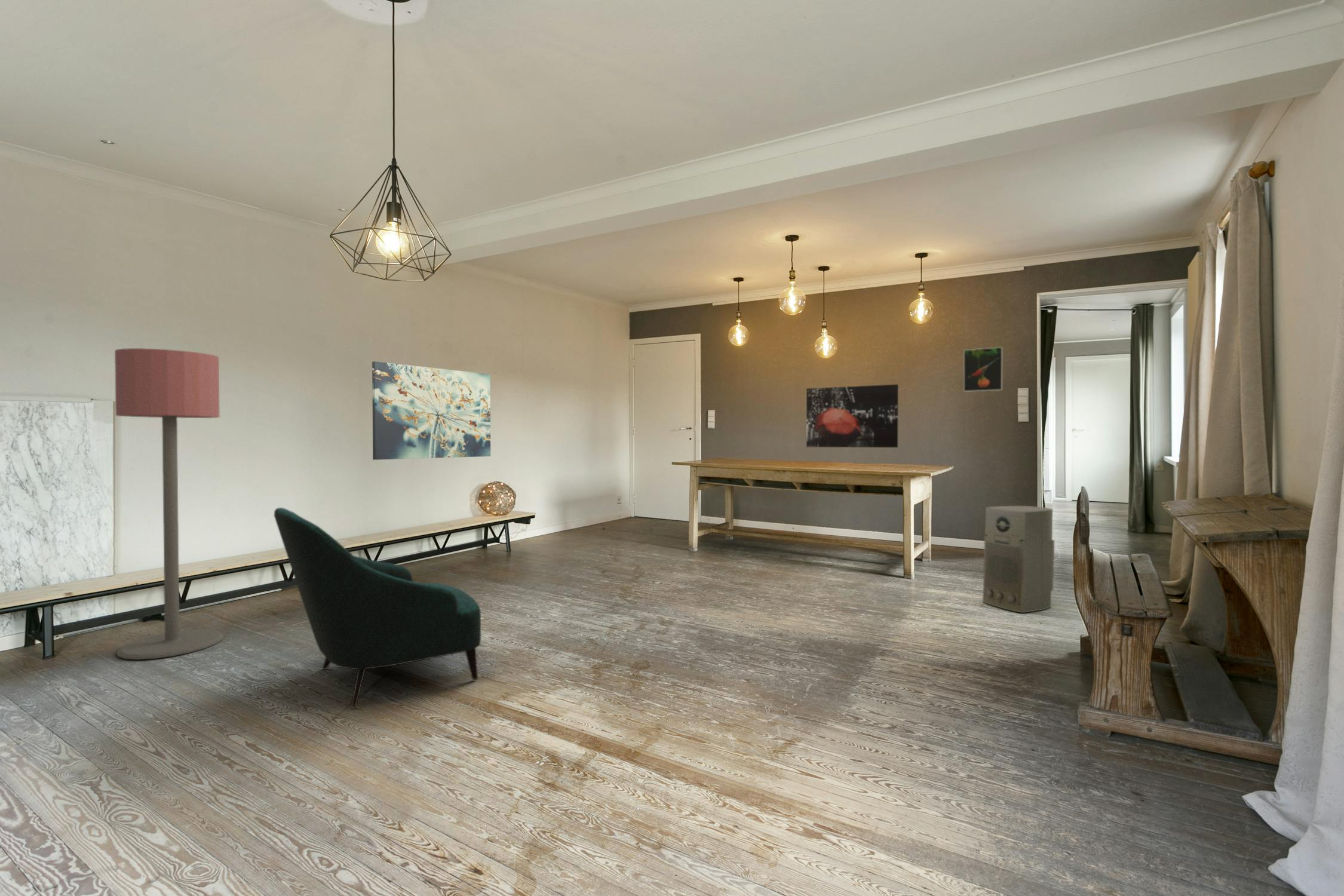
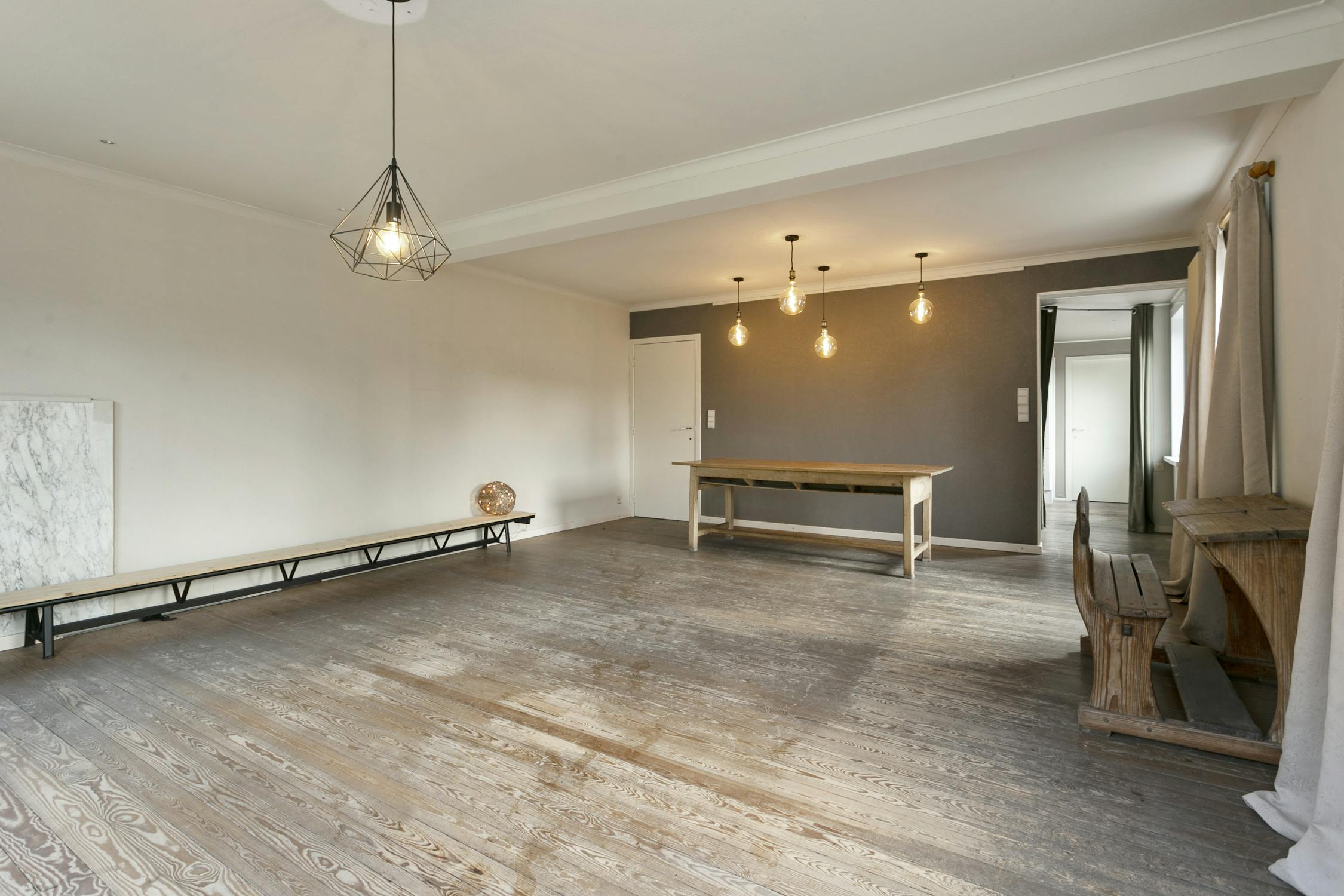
- armchair (389, 589)
- floor lamp (170, 500)
- wall art (436, 413)
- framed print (983, 369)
- wall art (851, 417)
- air purifier (1020, 556)
